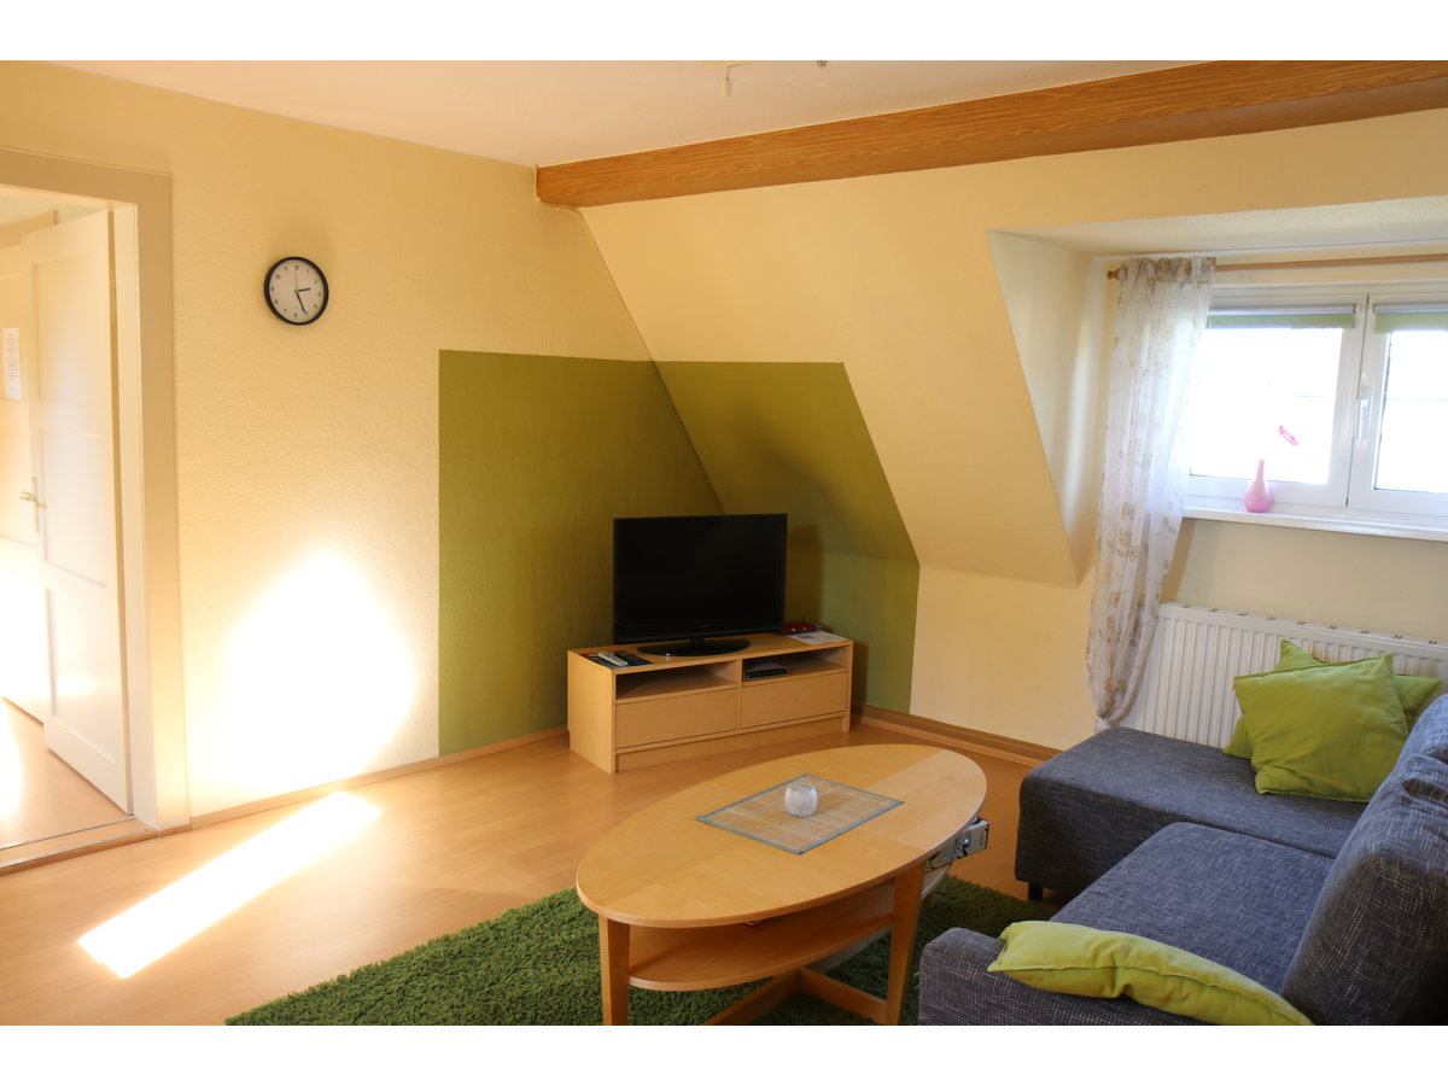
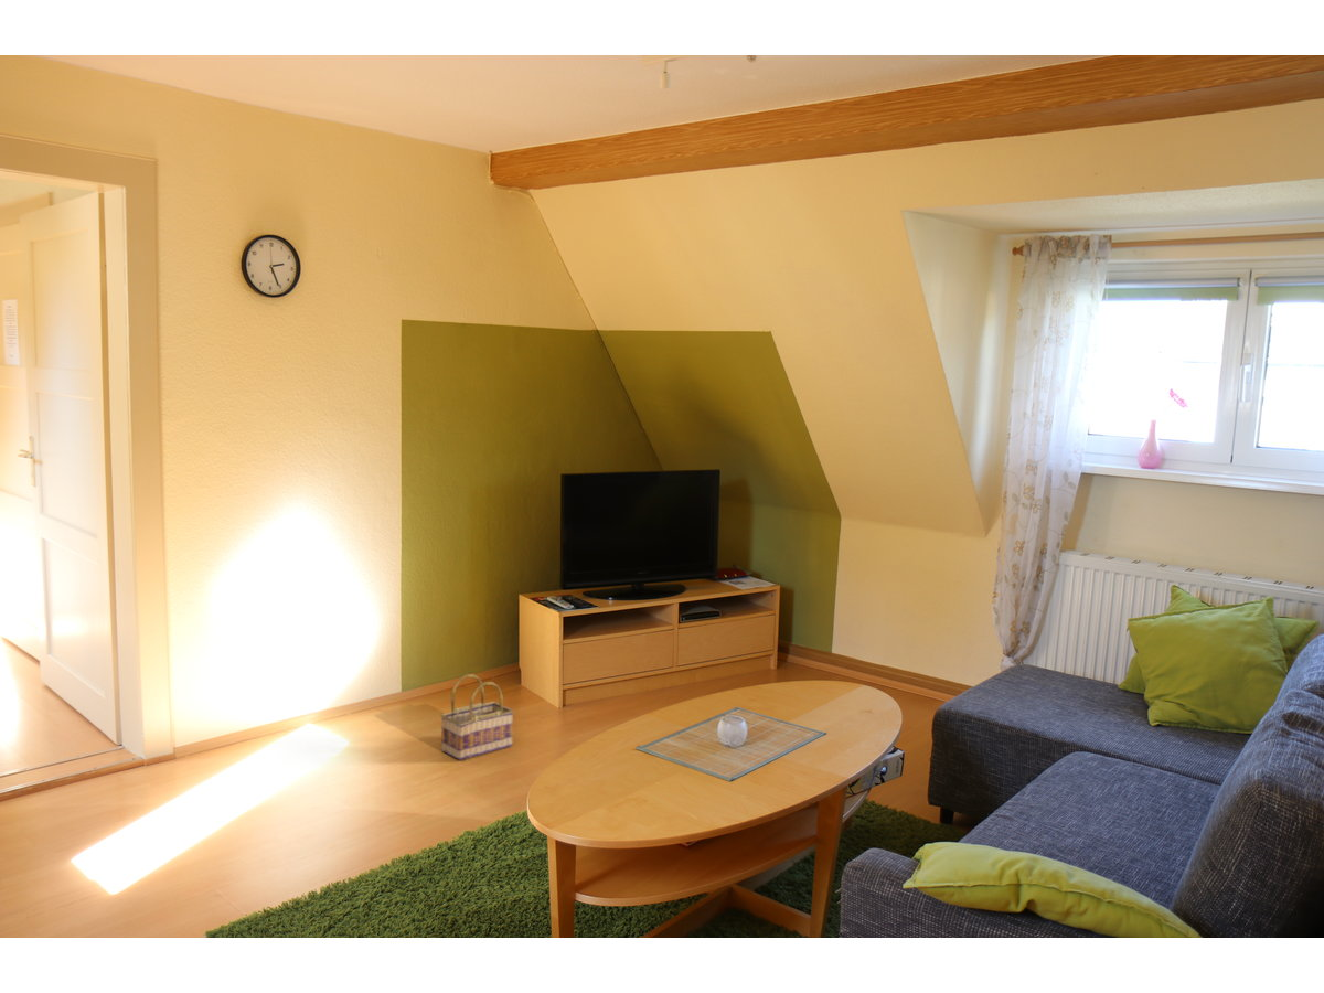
+ basket (477, 713)
